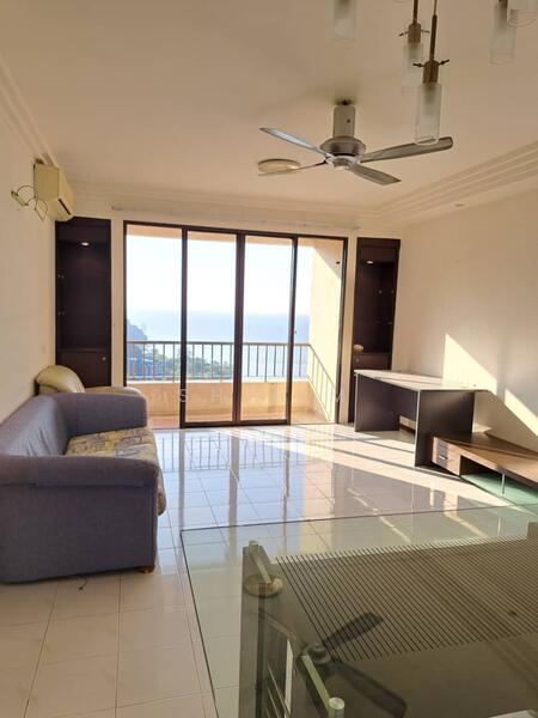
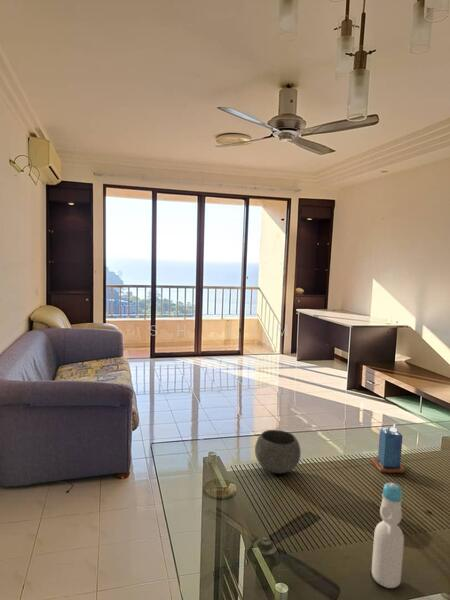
+ bottle (389, 532)
+ candle (389, 445)
+ bowl (277, 453)
